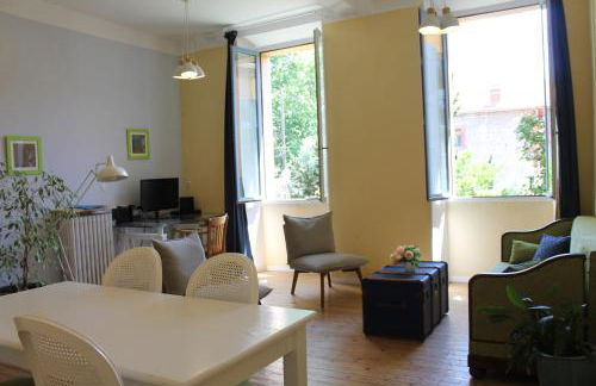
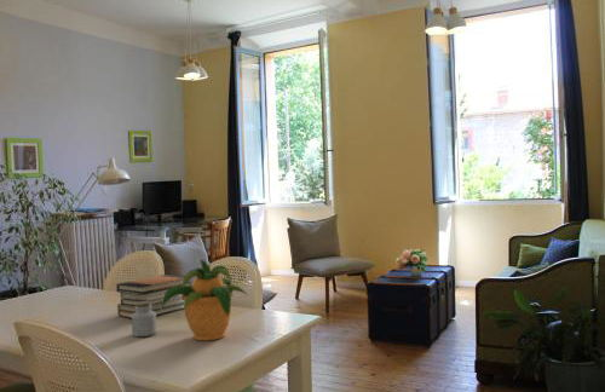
+ jar (143, 317)
+ potted plant (211, 296)
+ book stack (154, 295)
